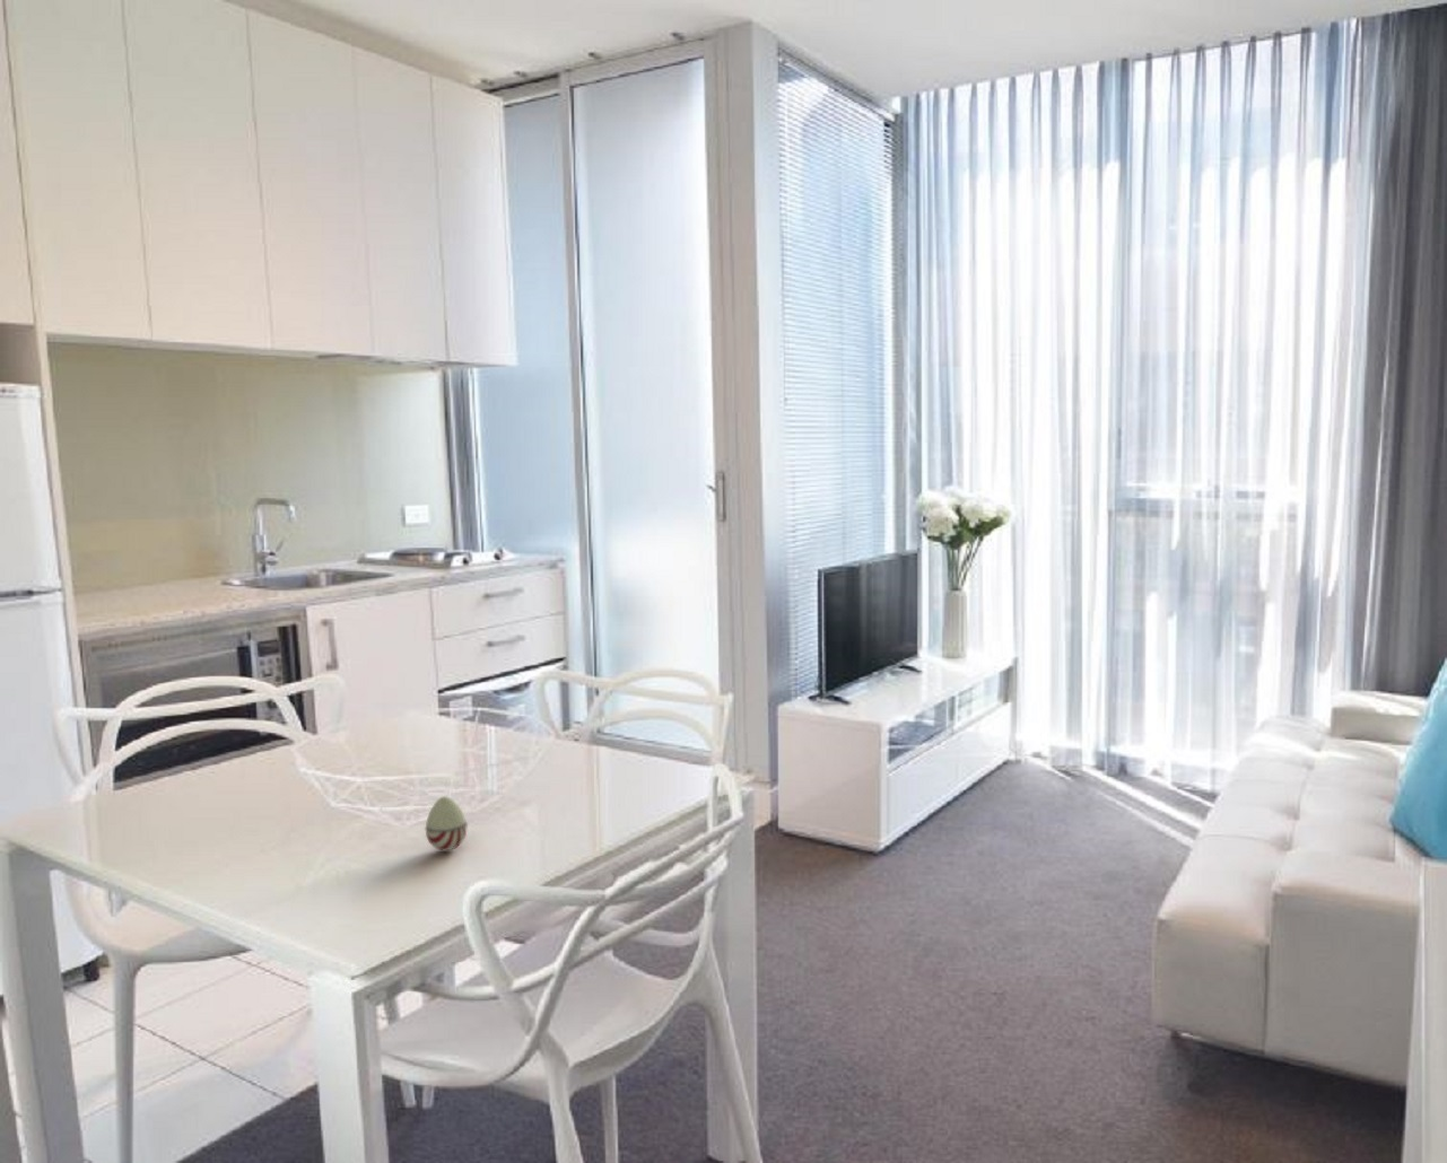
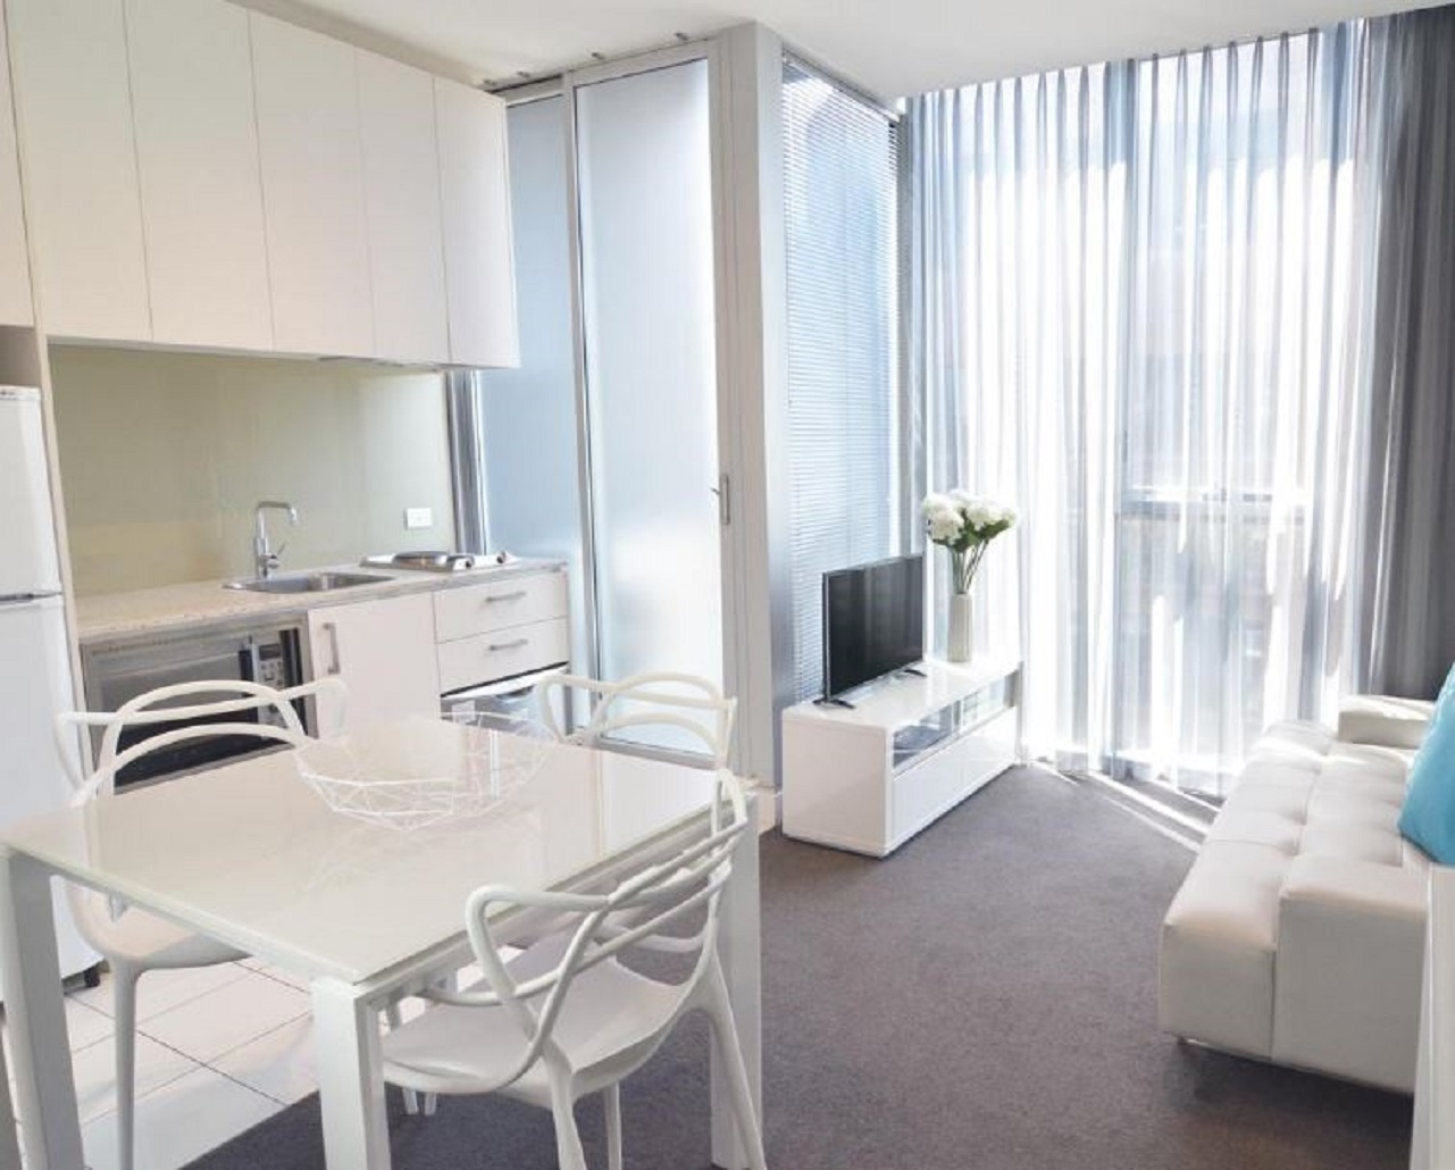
- decorative egg (445, 822)
